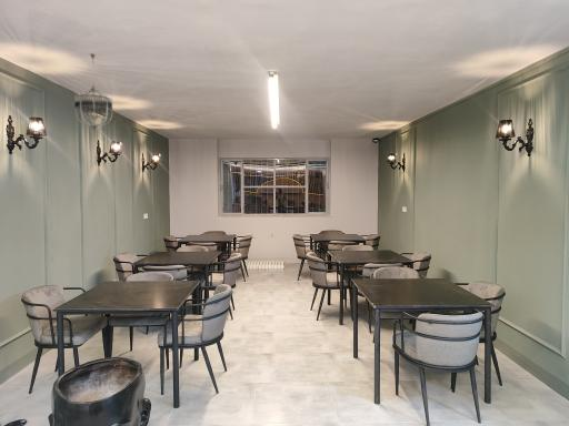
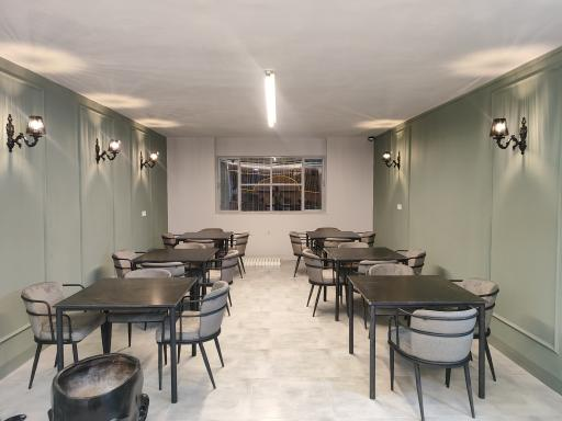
- chandelier (93, 92)
